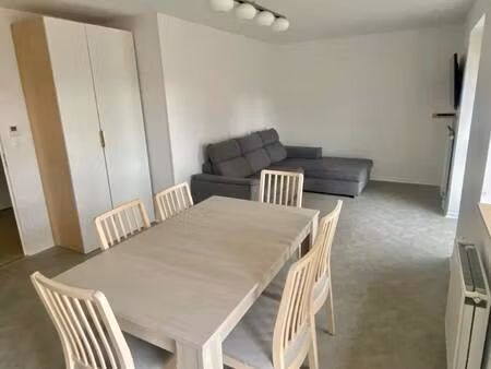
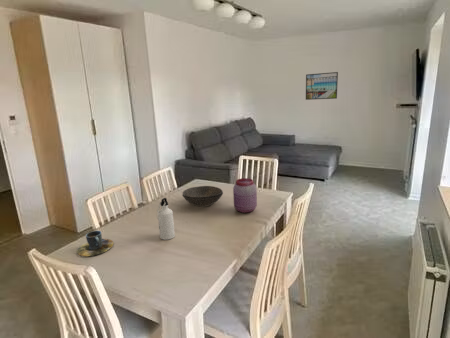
+ jar (245, 195)
+ cup (94, 240)
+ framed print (321, 86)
+ bowl (203, 197)
+ water bottle (163, 219)
